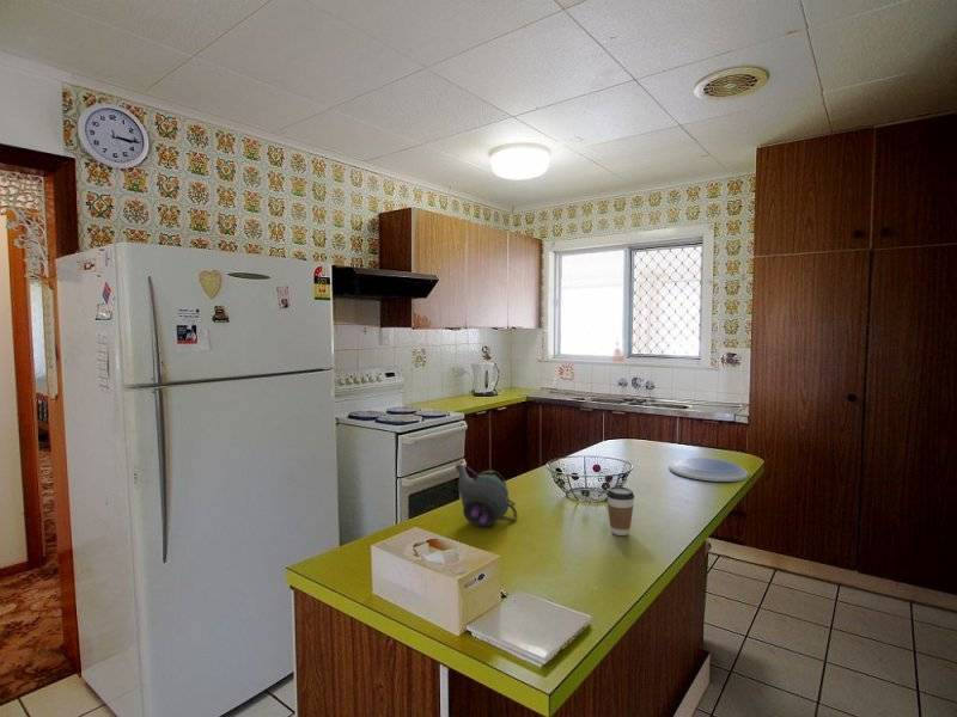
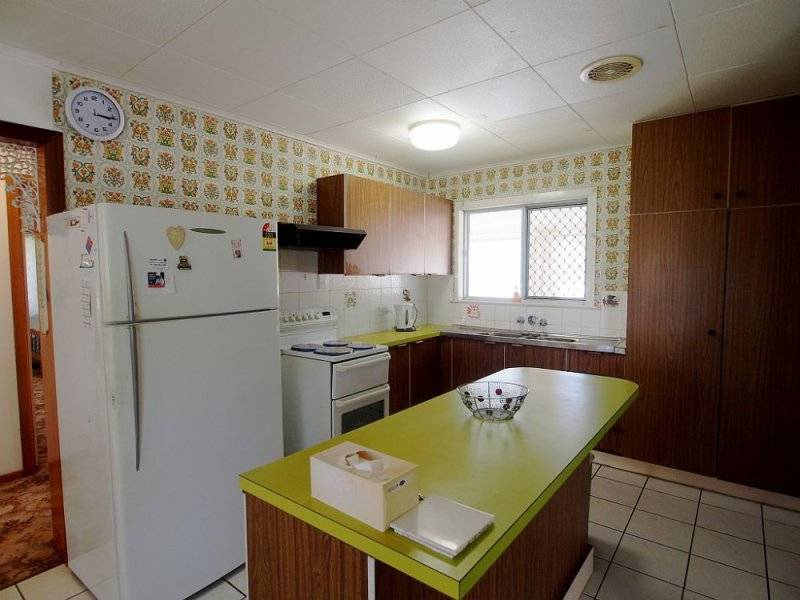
- teapot (484, 492)
- coffee cup (620, 510)
- plate (707, 466)
